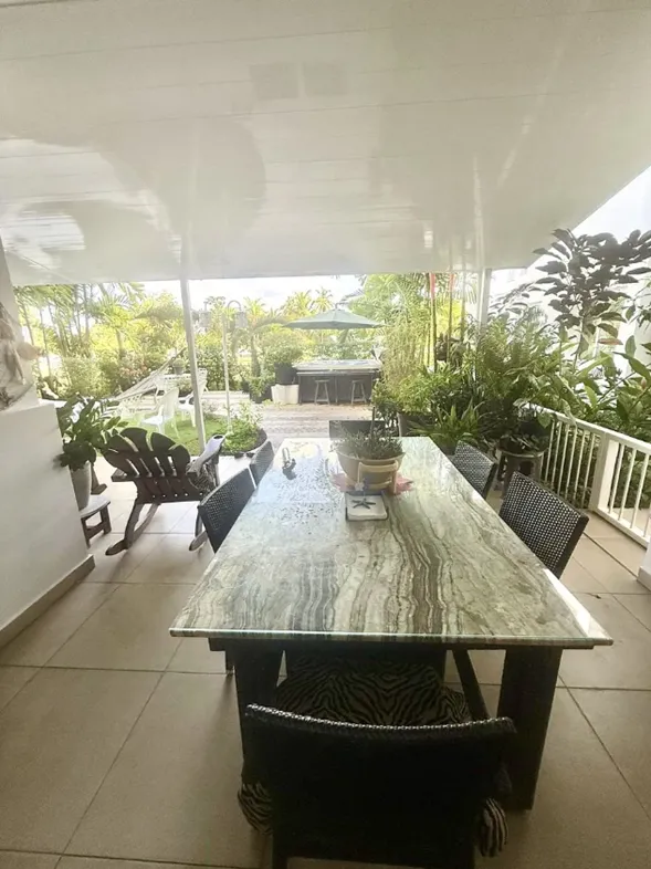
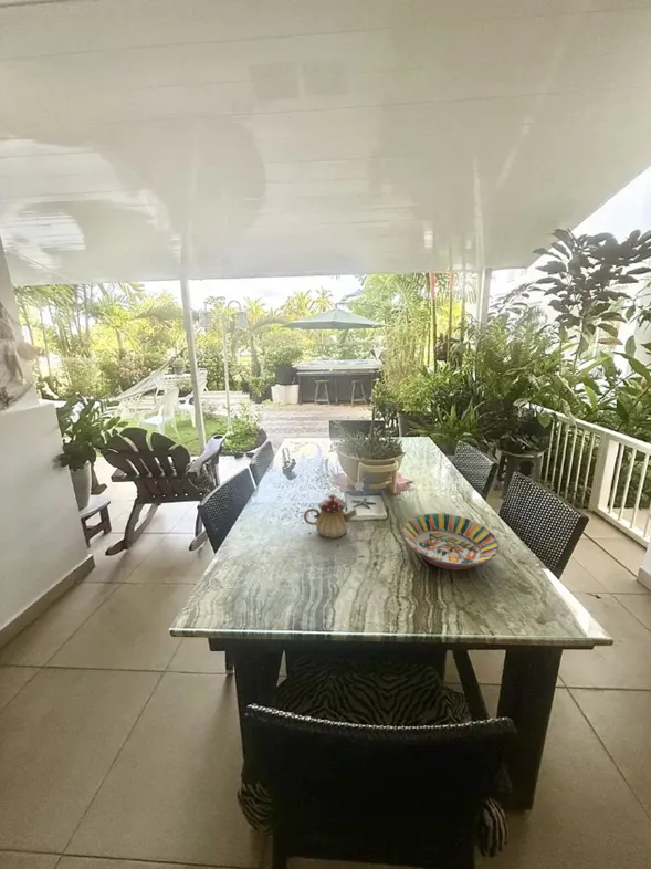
+ serving bowl (448, 545)
+ teapot (329, 512)
